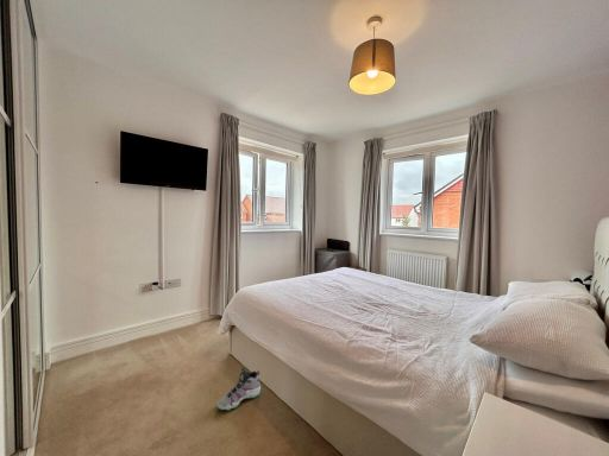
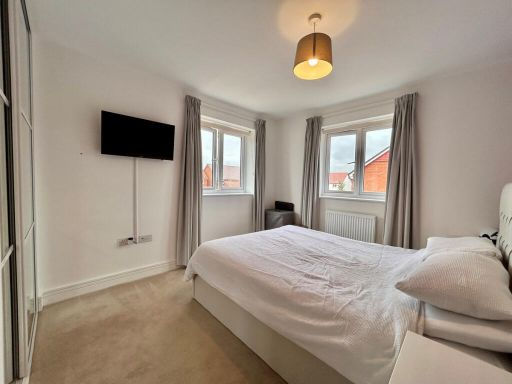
- sneaker (239, 384)
